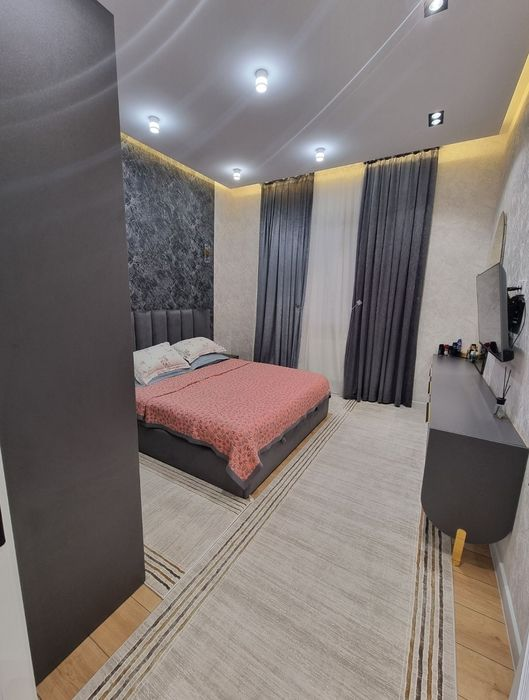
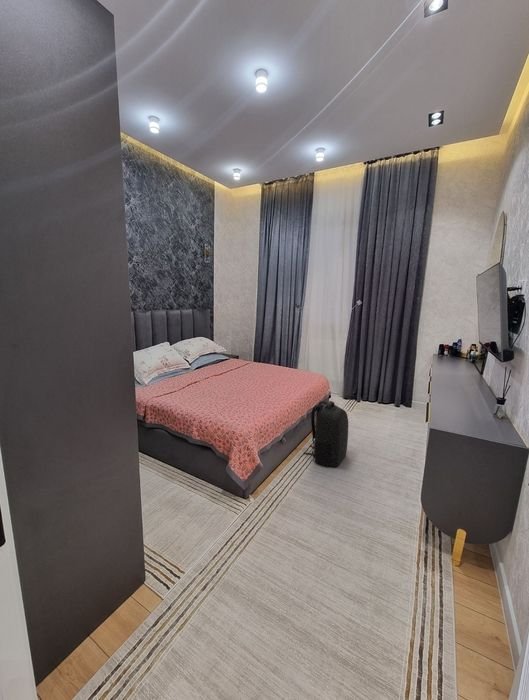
+ backpack (326, 428)
